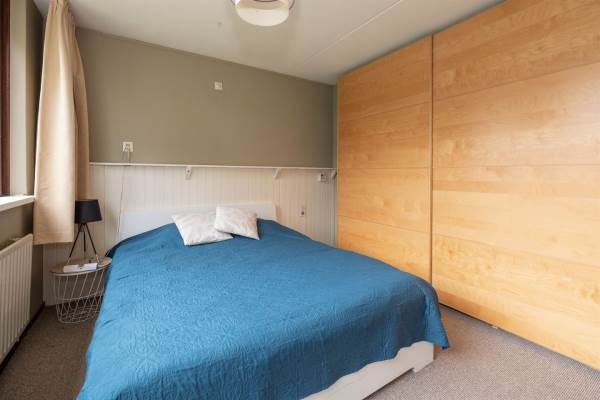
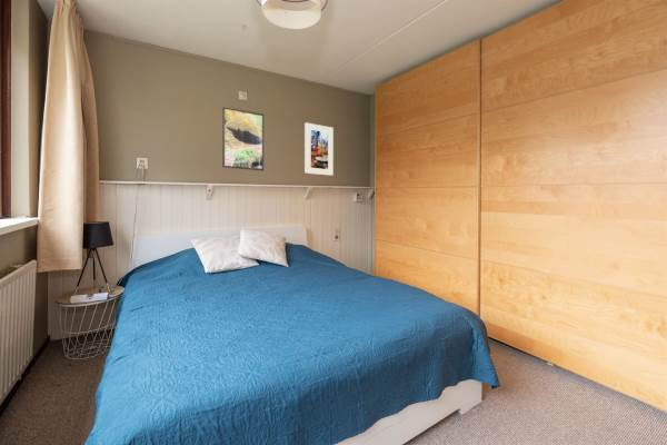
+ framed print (319, 149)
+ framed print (243, 139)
